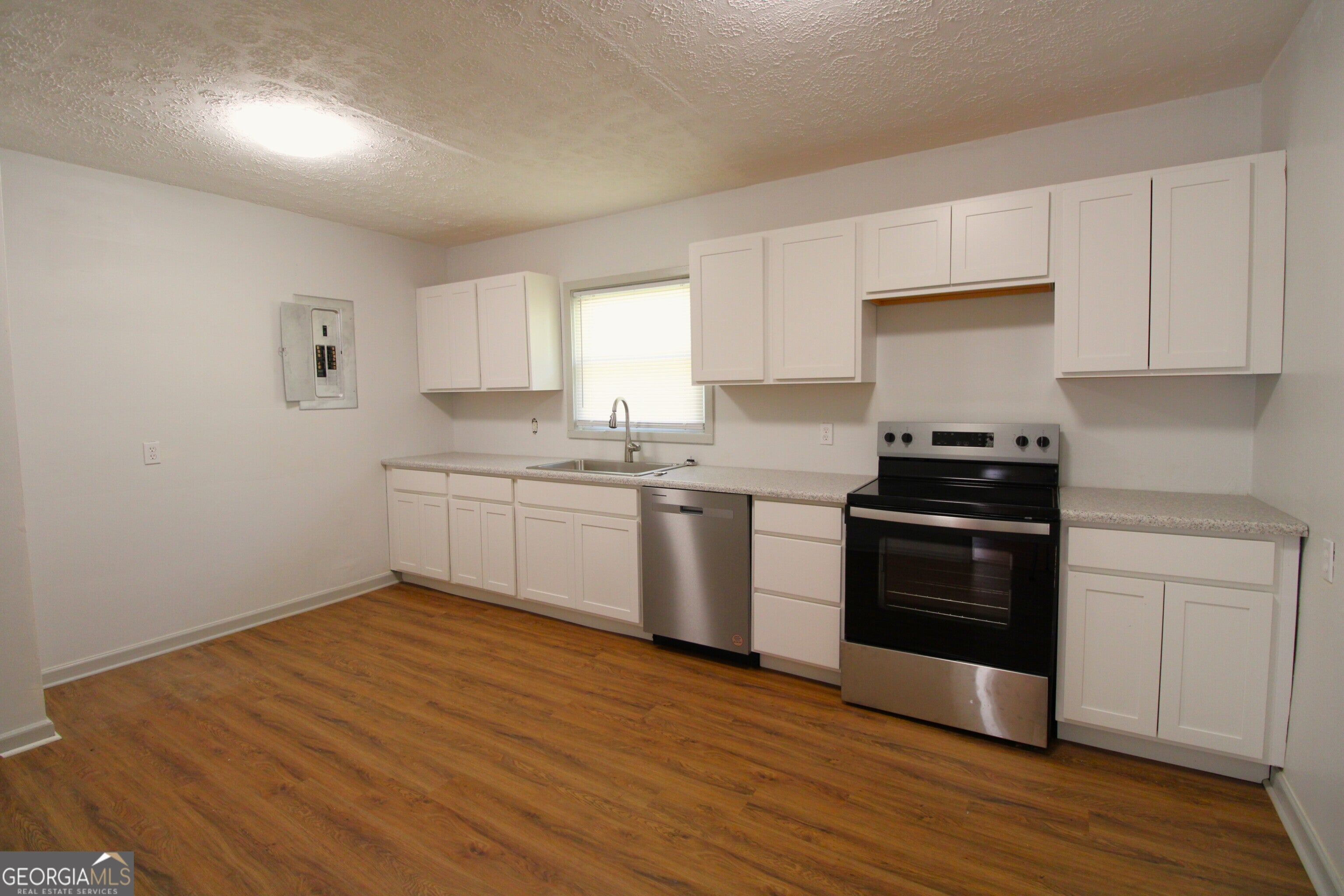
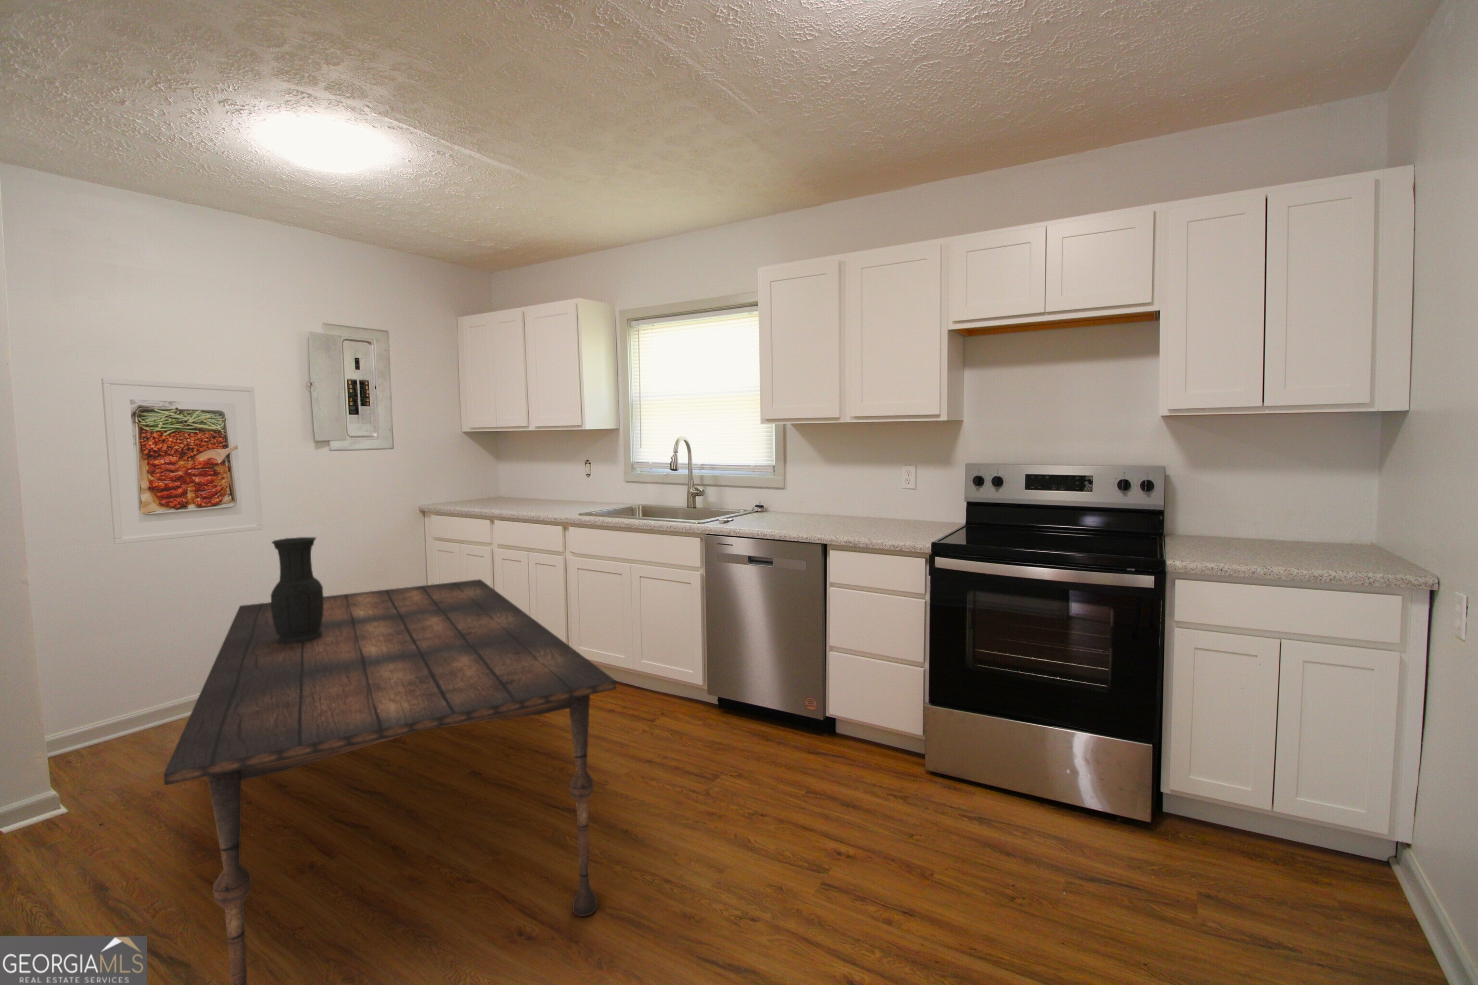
+ vase (297, 588)
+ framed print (189, 460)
+ dining table (394, 729)
